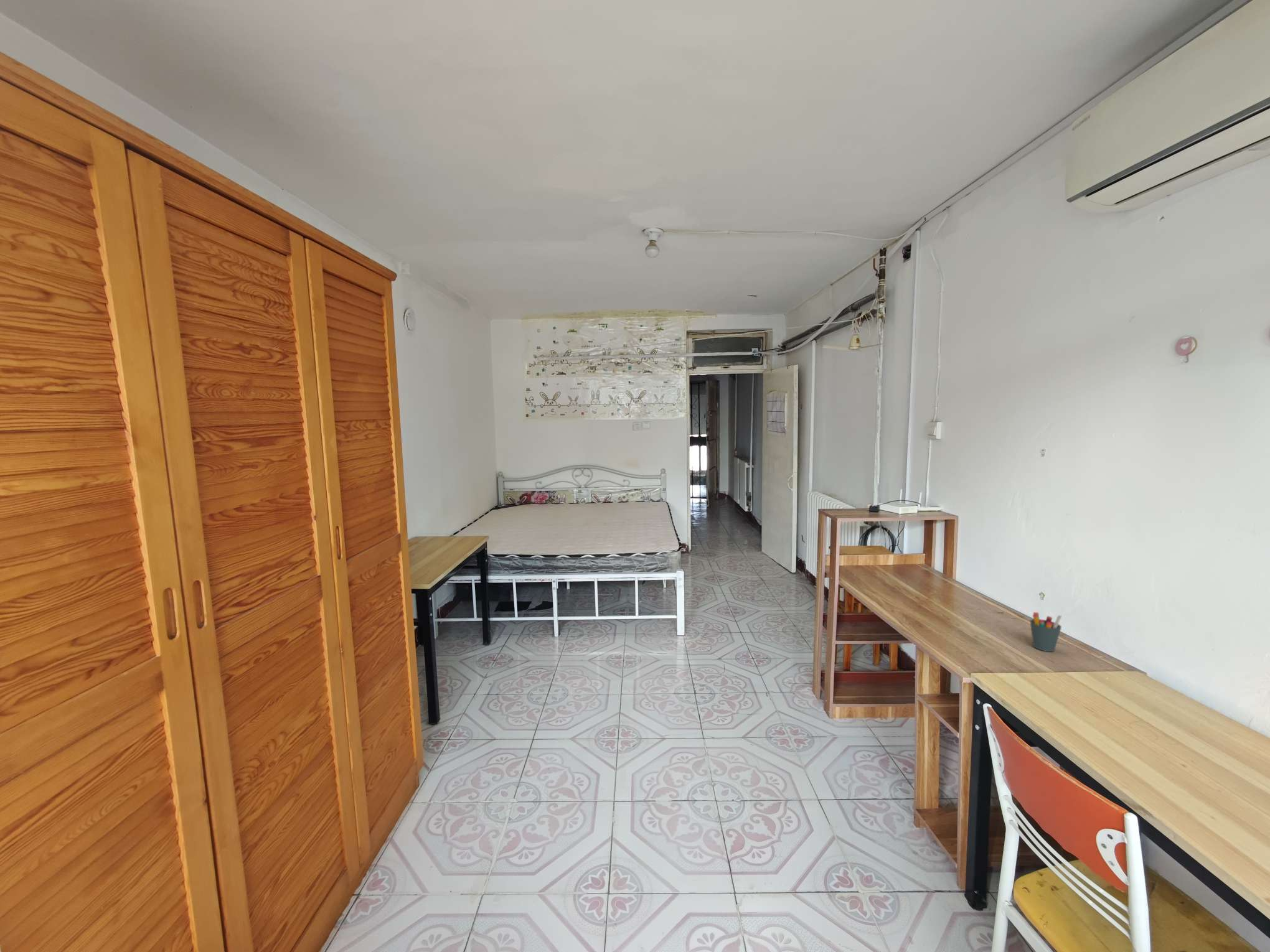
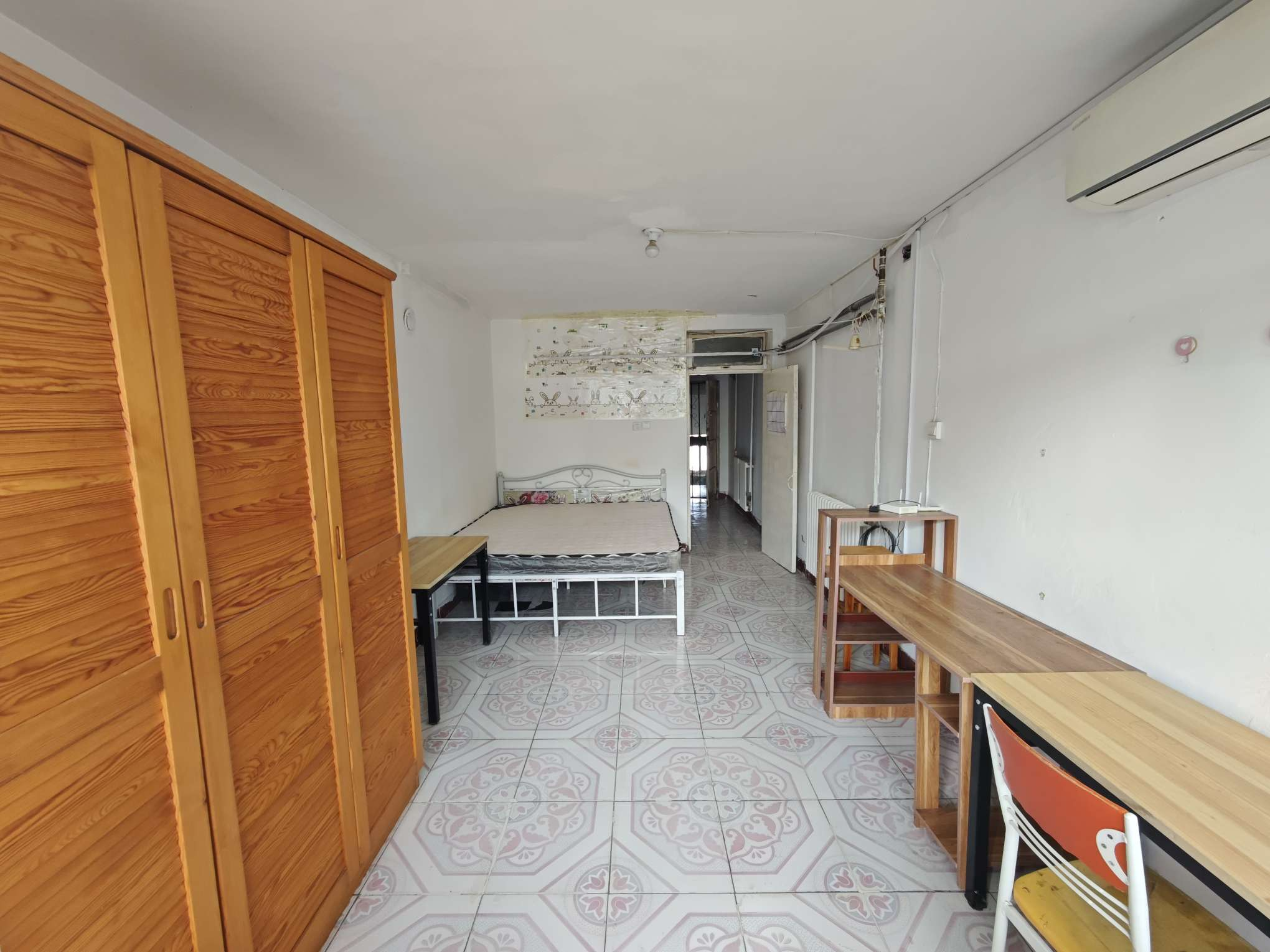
- pen holder (1044, 629)
